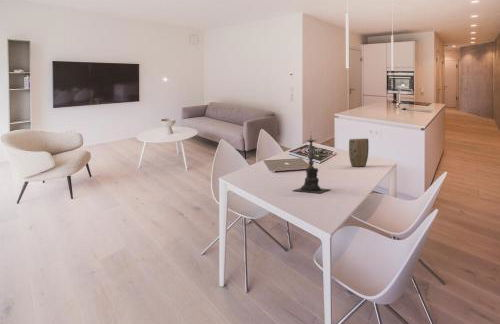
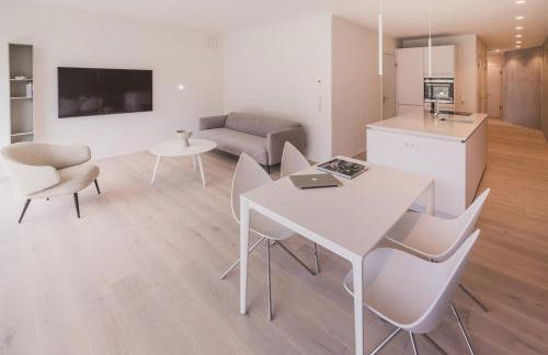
- candle holder (311, 160)
- plant pot (358, 152)
